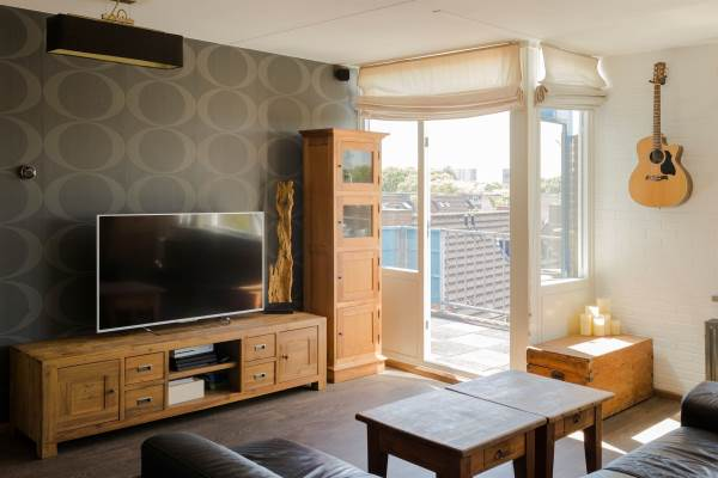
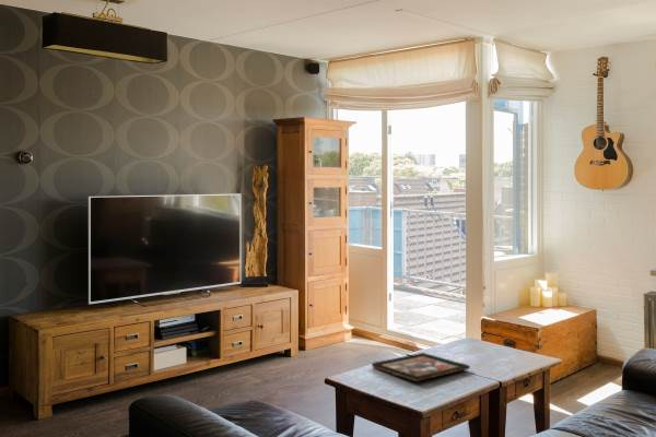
+ decorative tray (420, 366)
